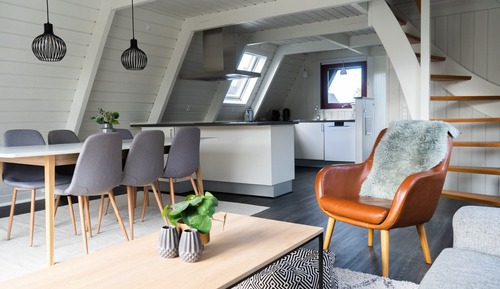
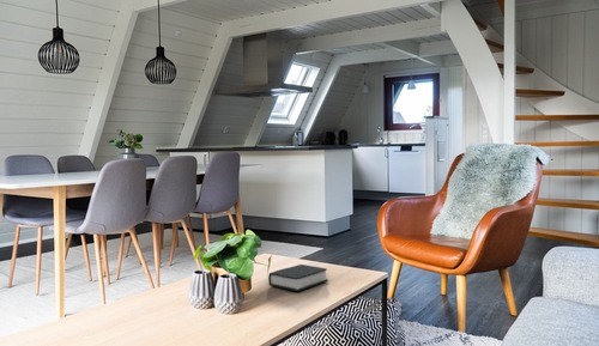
+ book (298, 277)
